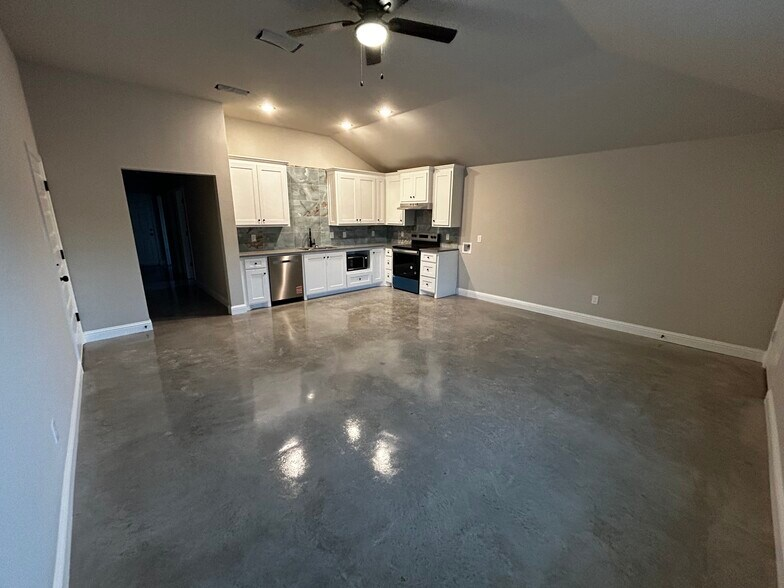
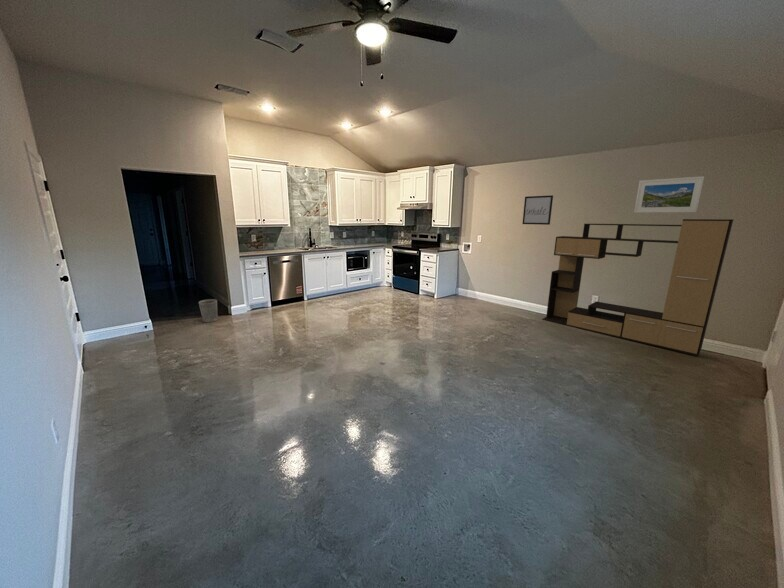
+ wastebasket (208, 310)
+ media console (621, 255)
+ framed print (666, 195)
+ wall art (537, 210)
